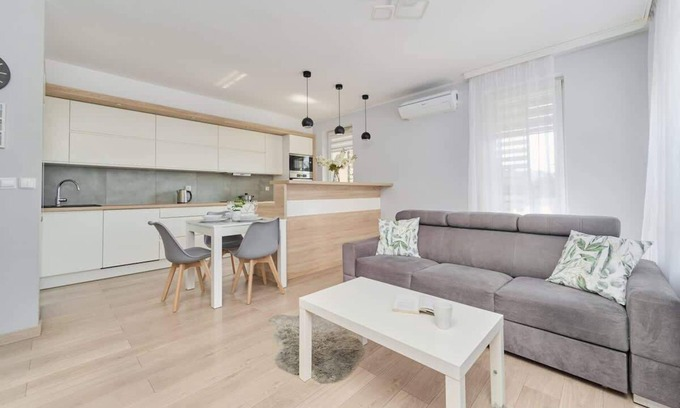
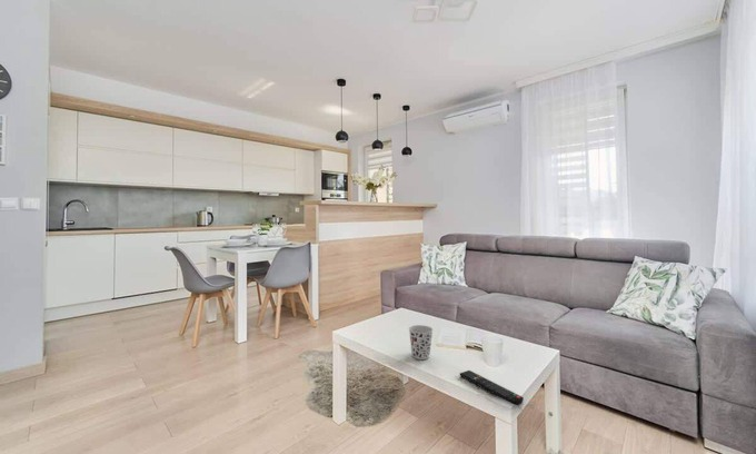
+ cup (420, 342)
+ remote control (489, 386)
